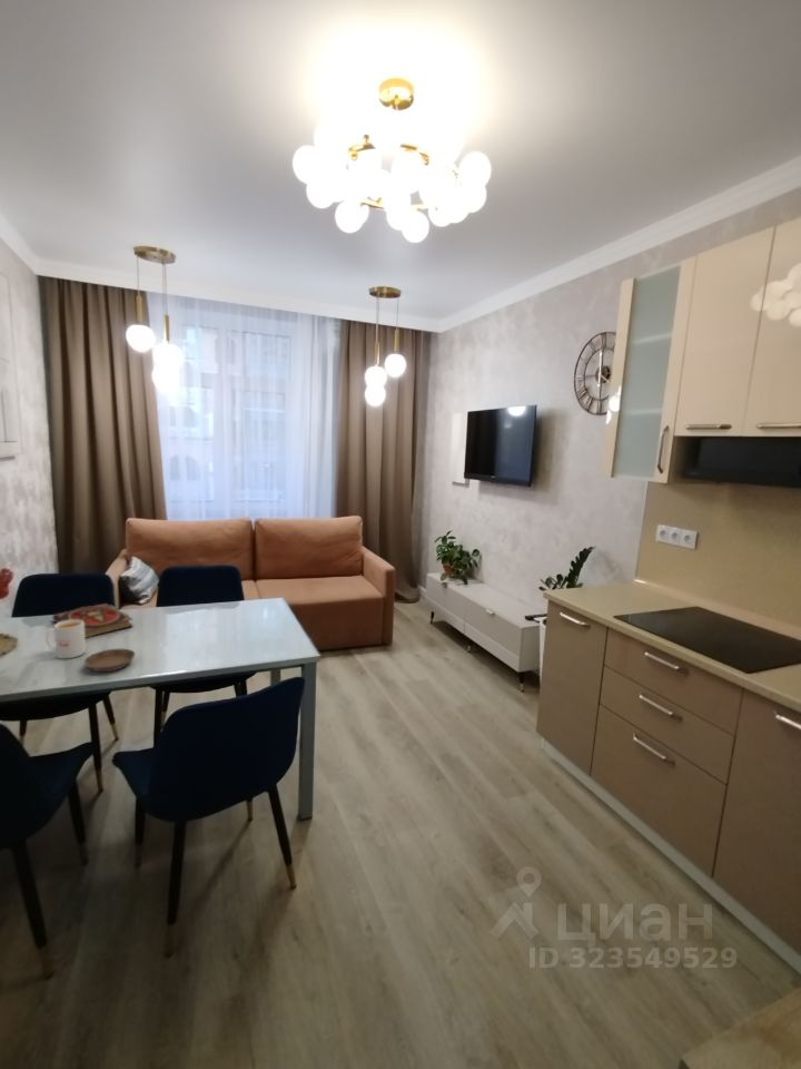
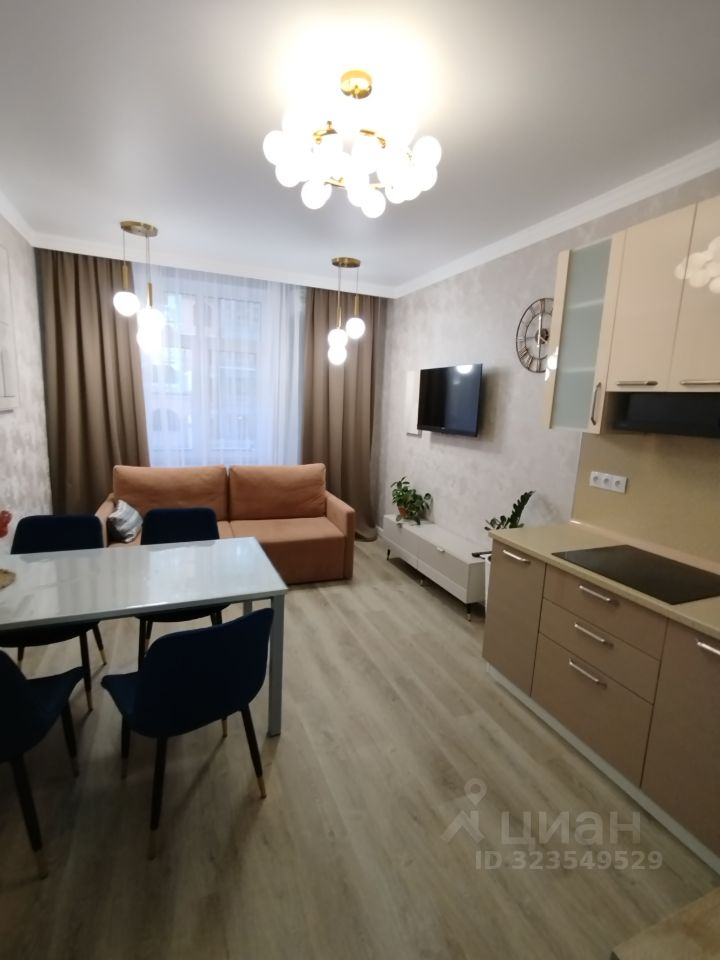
- mug (65, 638)
- saucer (110, 660)
- book (93, 618)
